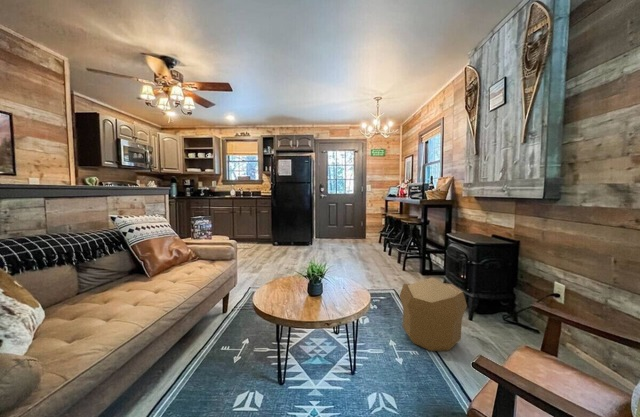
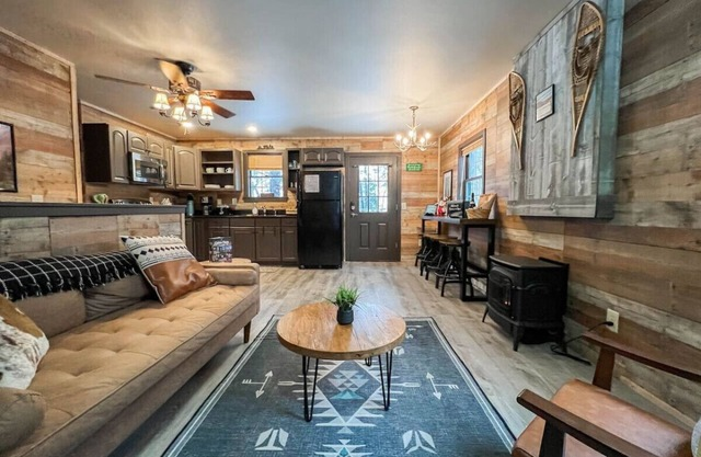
- pouf (431, 308)
